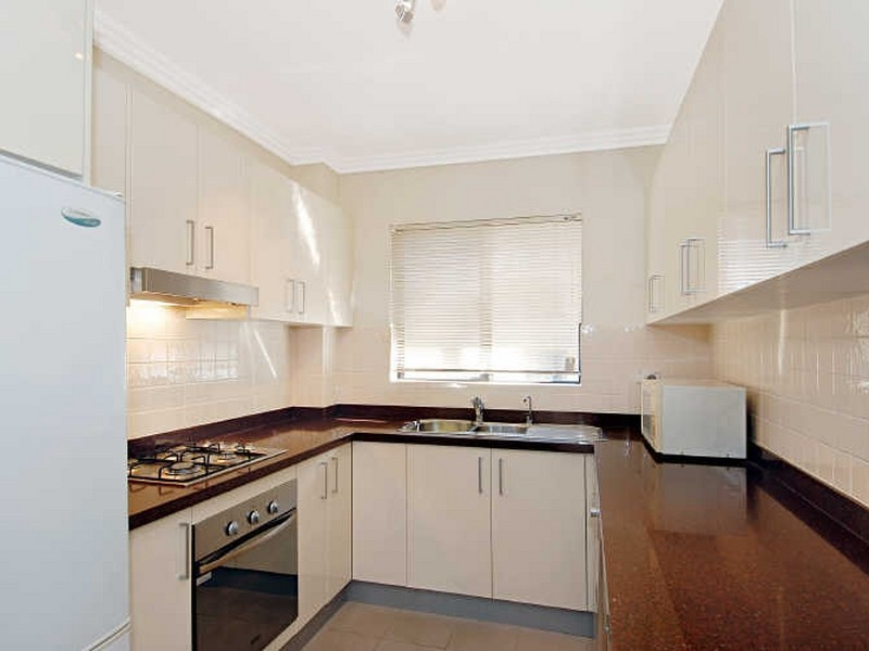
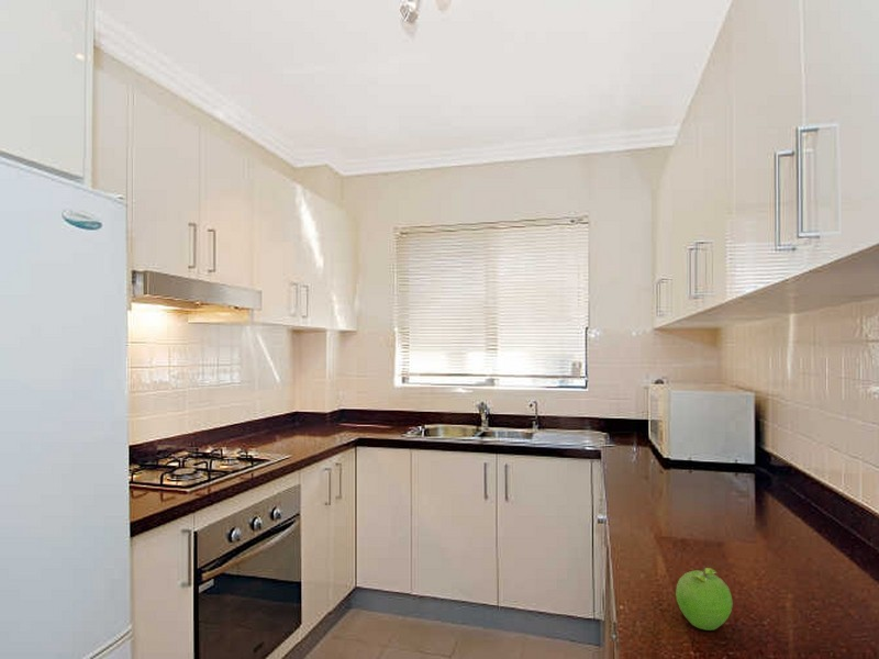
+ fruit (703, 596)
